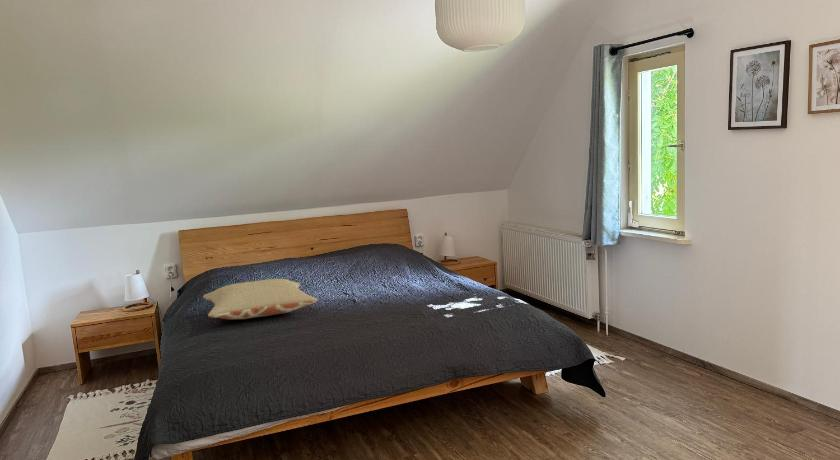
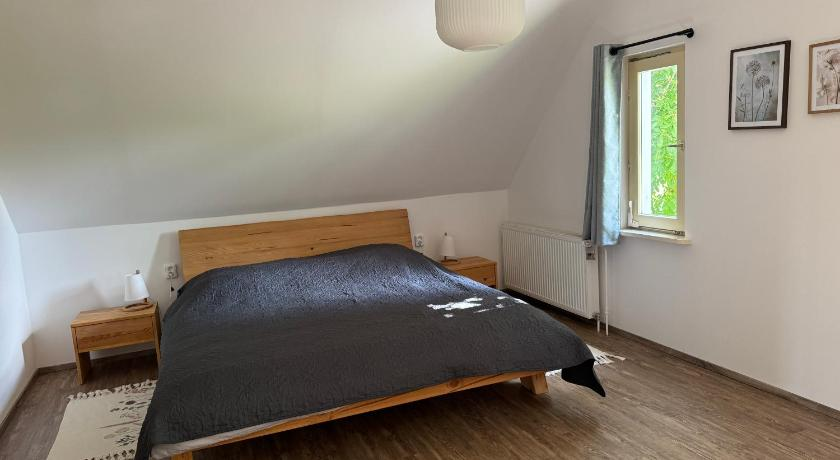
- pillow (258, 298)
